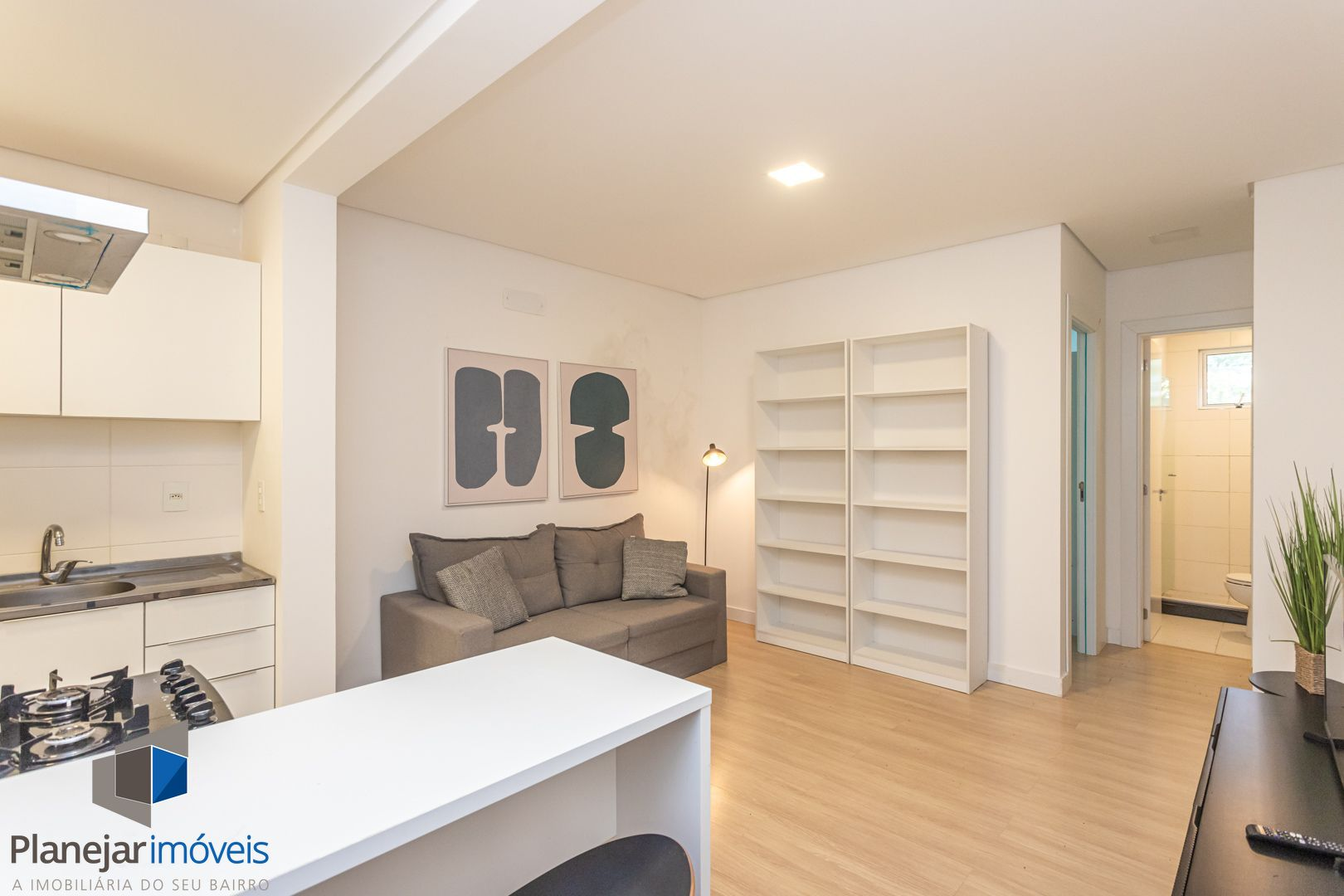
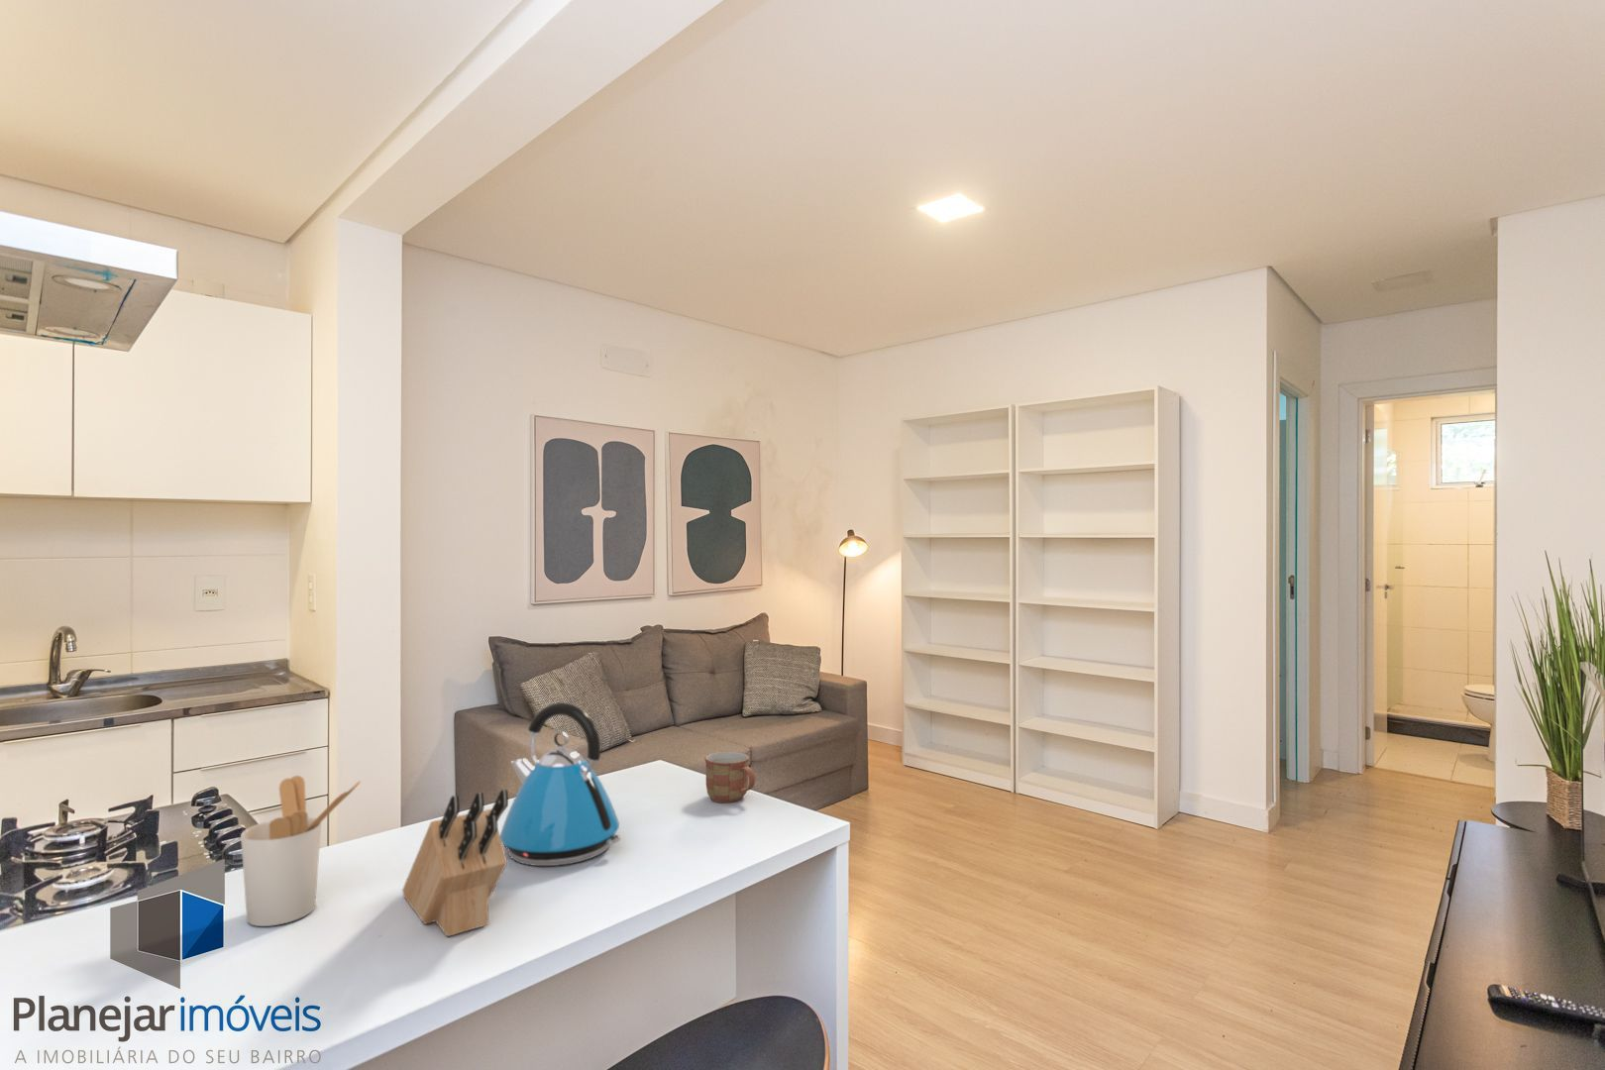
+ utensil holder (302, 847)
+ kettle (564, 775)
+ knife block (456, 845)
+ mug (731, 777)
